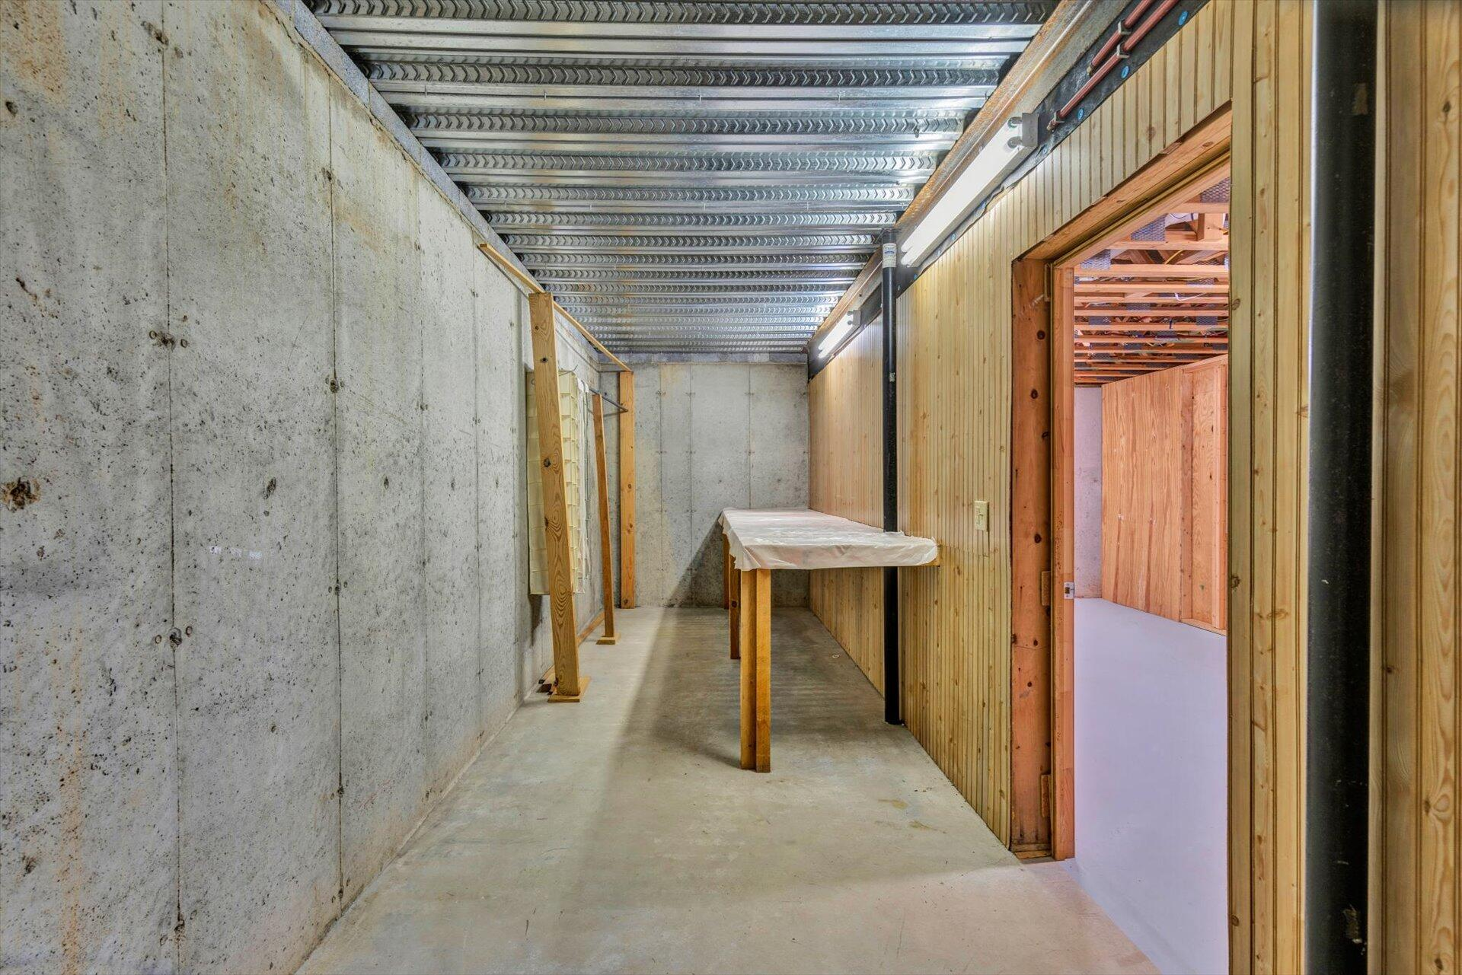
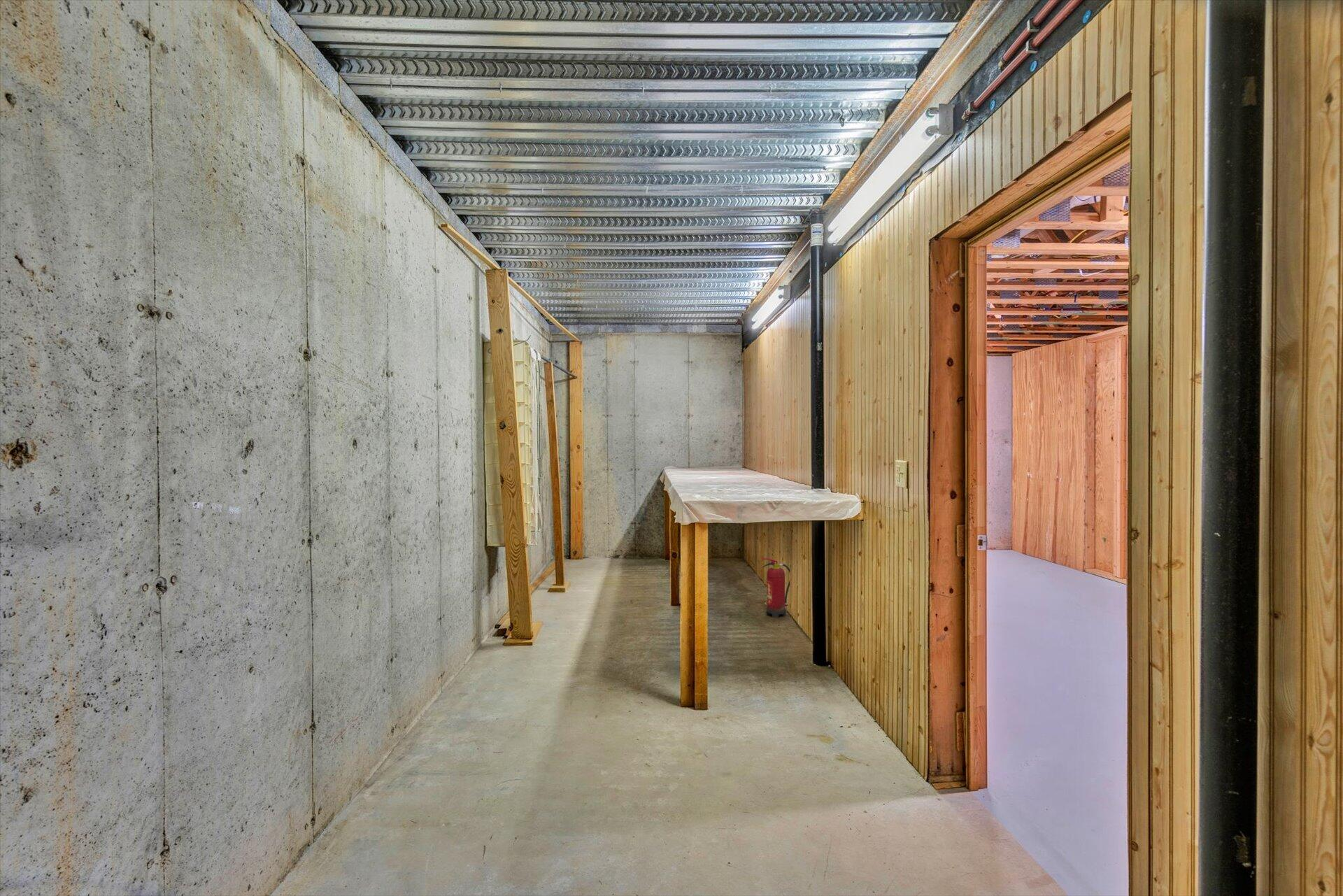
+ fire extinguisher (776, 586)
